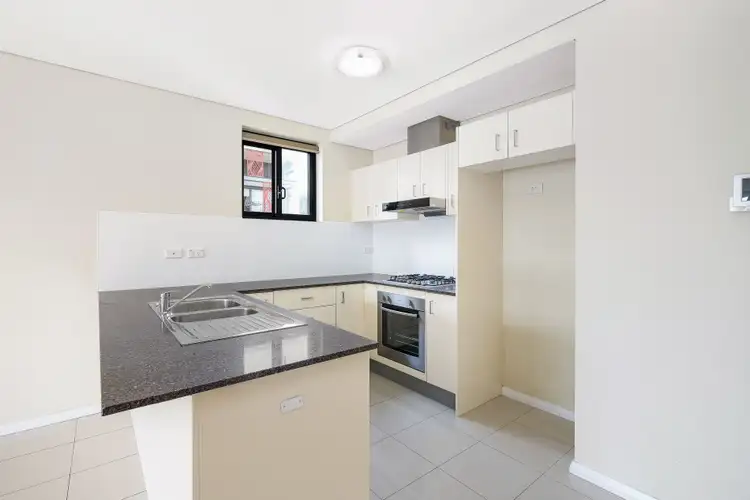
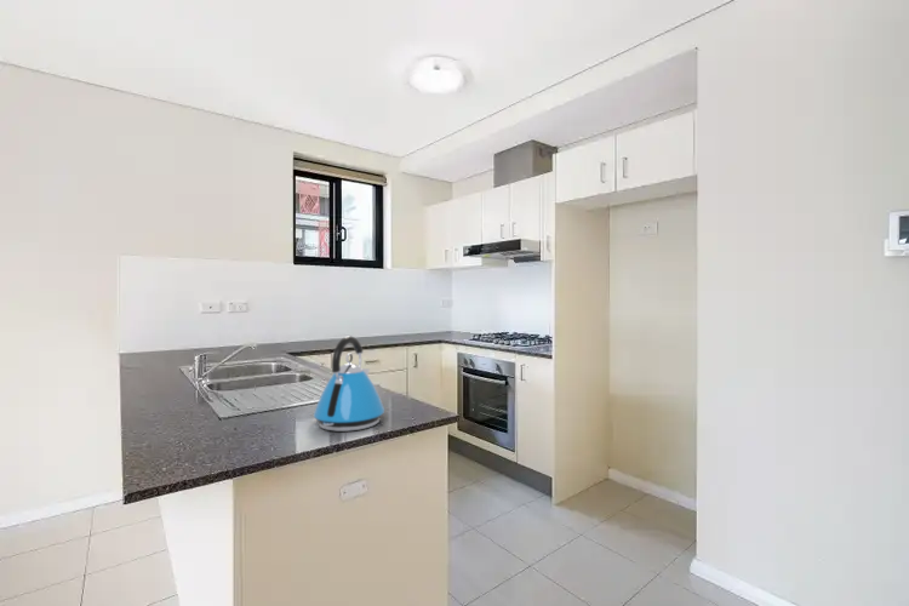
+ kettle (348, 379)
